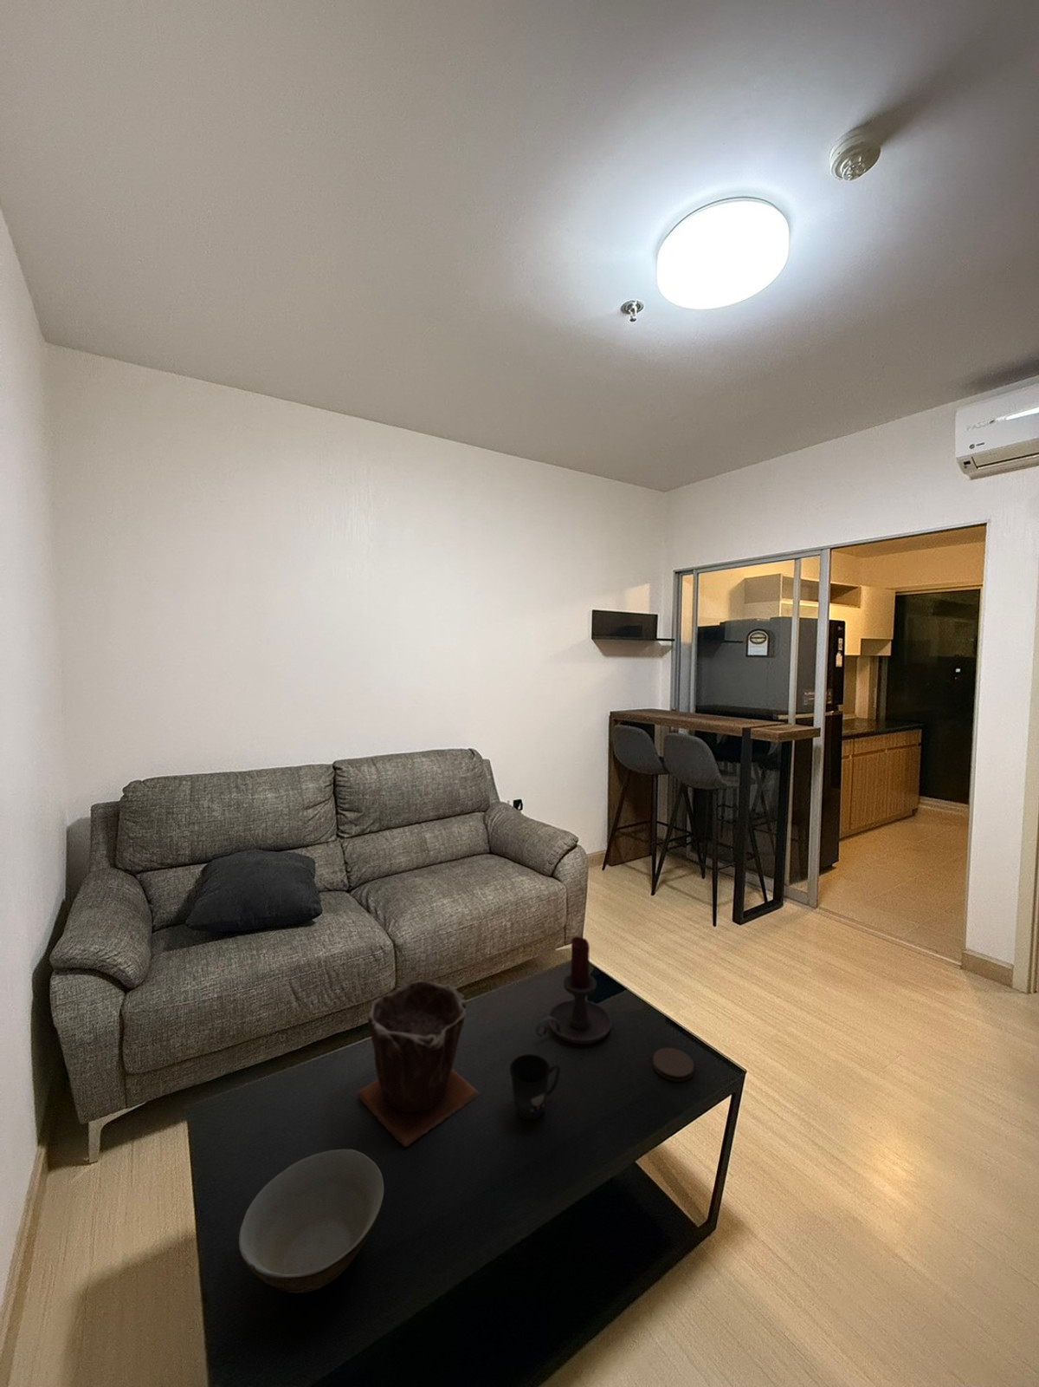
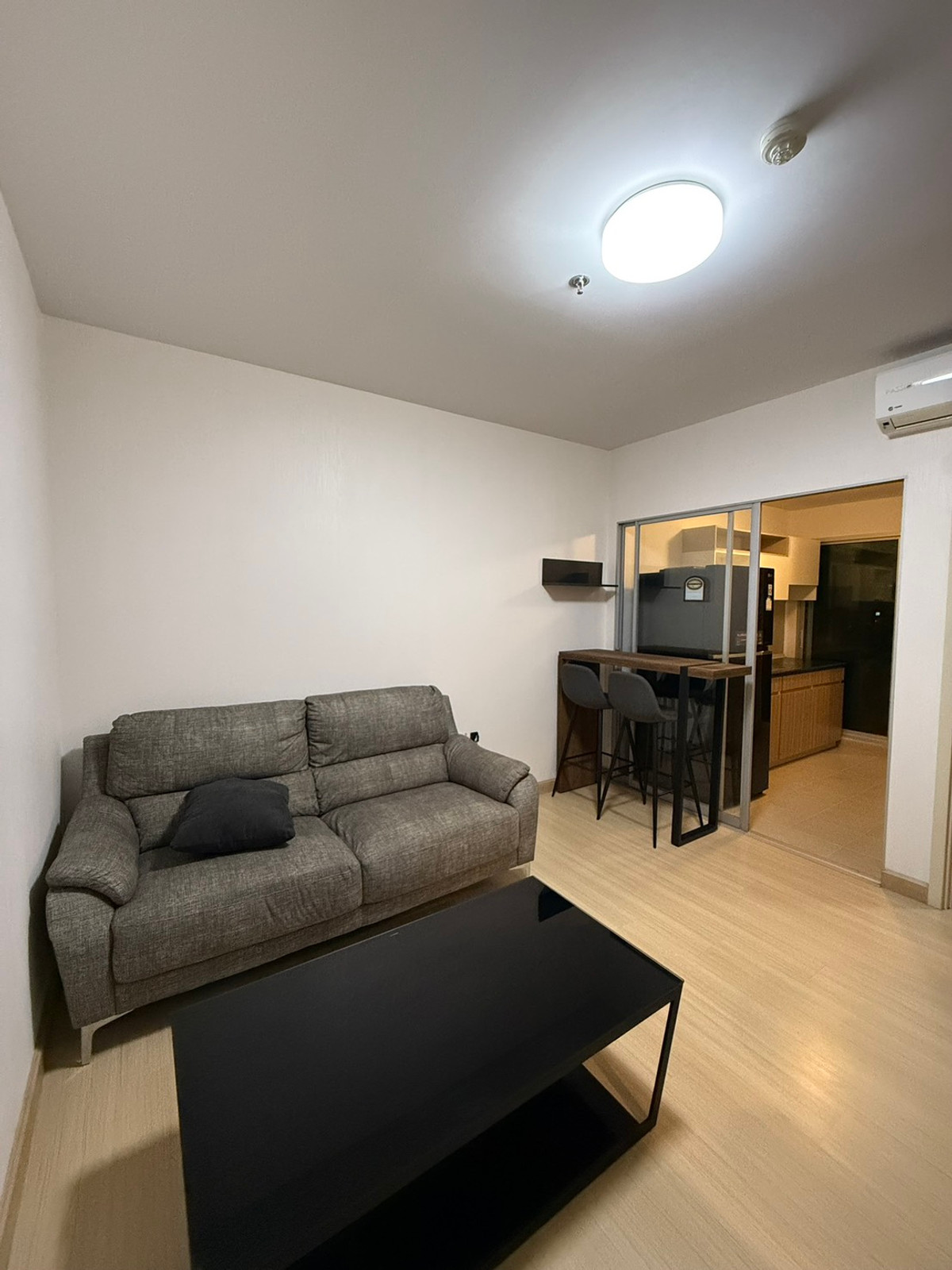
- coaster (672, 1064)
- mug (536, 1087)
- plant pot (417, 1048)
- bowl (314, 1229)
- candle holder (572, 985)
